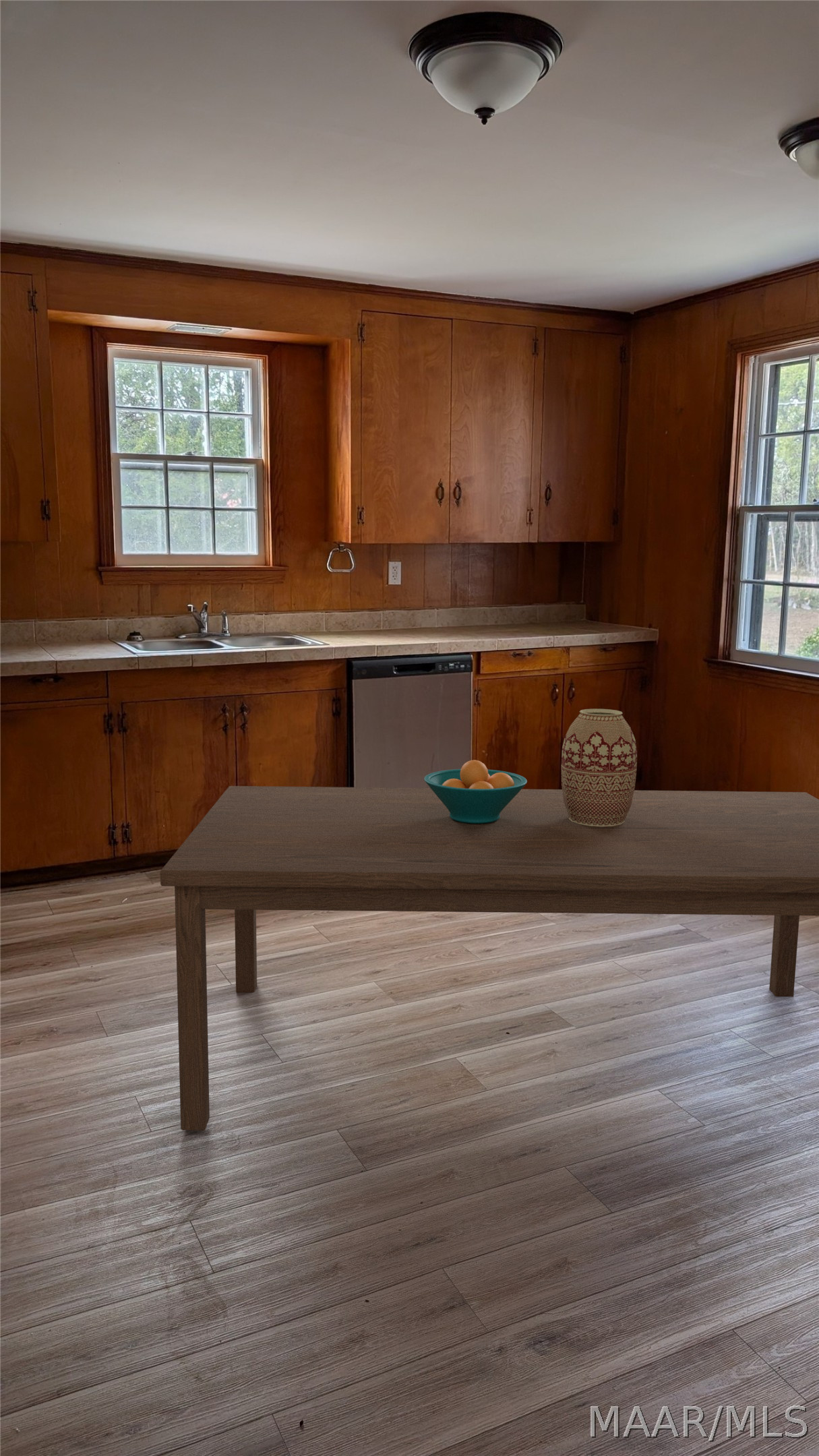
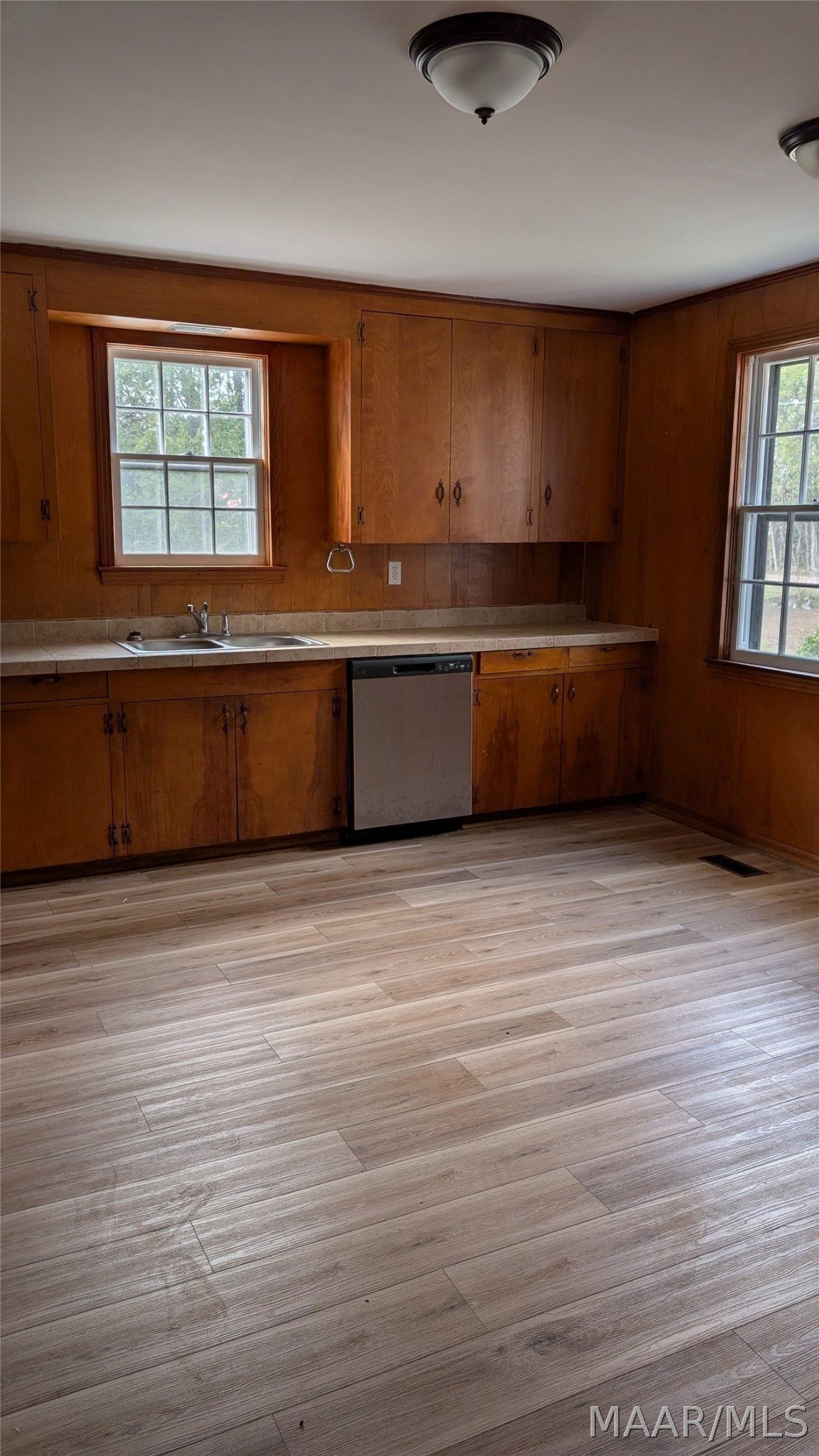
- vase (599, 765)
- fruit bowl (475, 789)
- dining table (531, 912)
